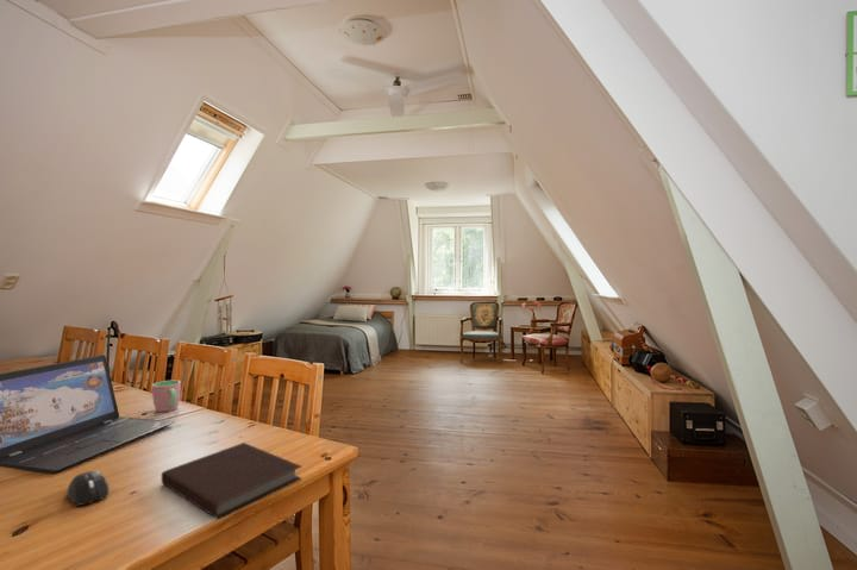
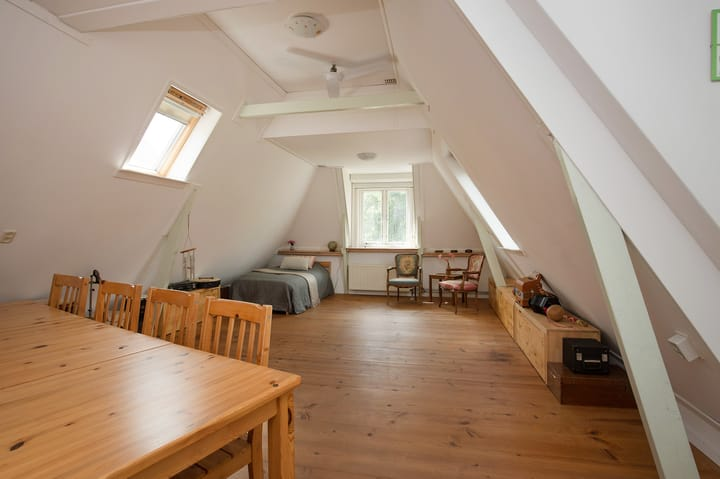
- notebook (232, 475)
- mouse (87, 483)
- laptop (83, 405)
- cup (168, 396)
